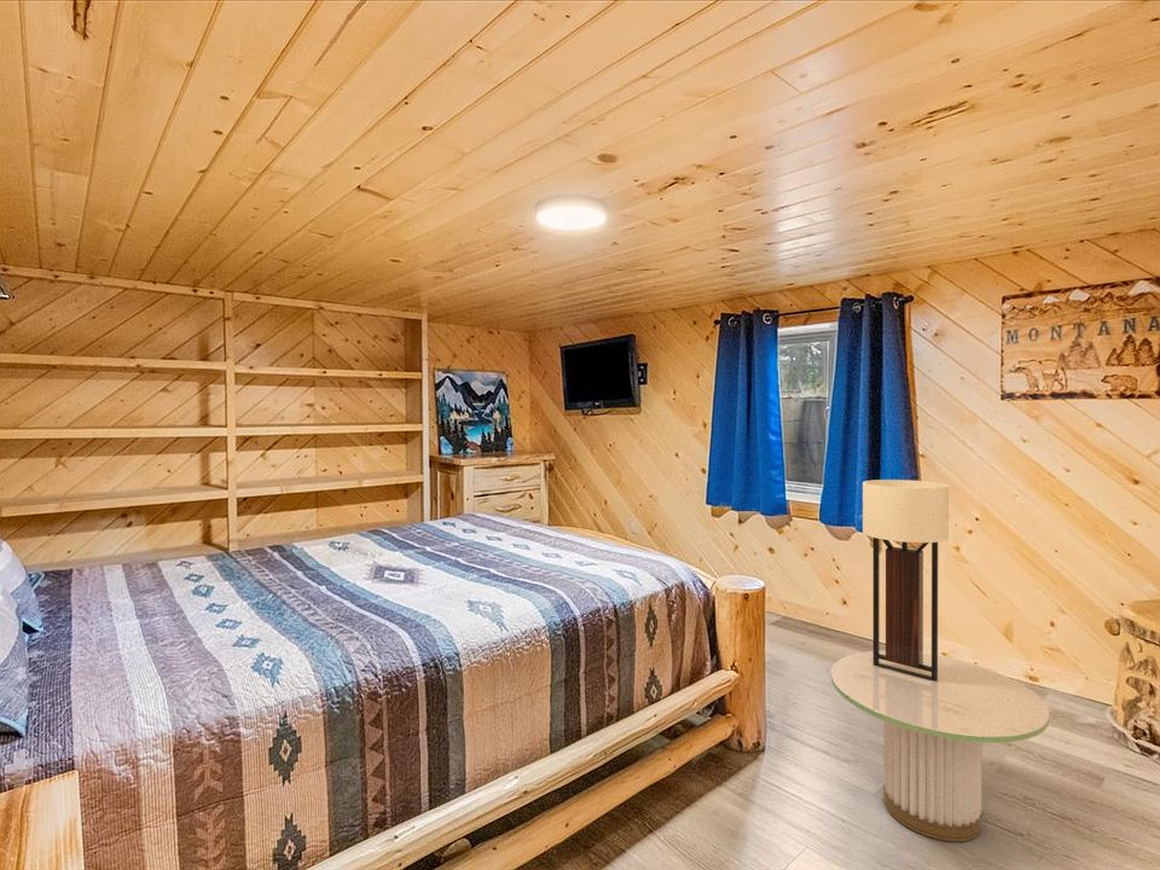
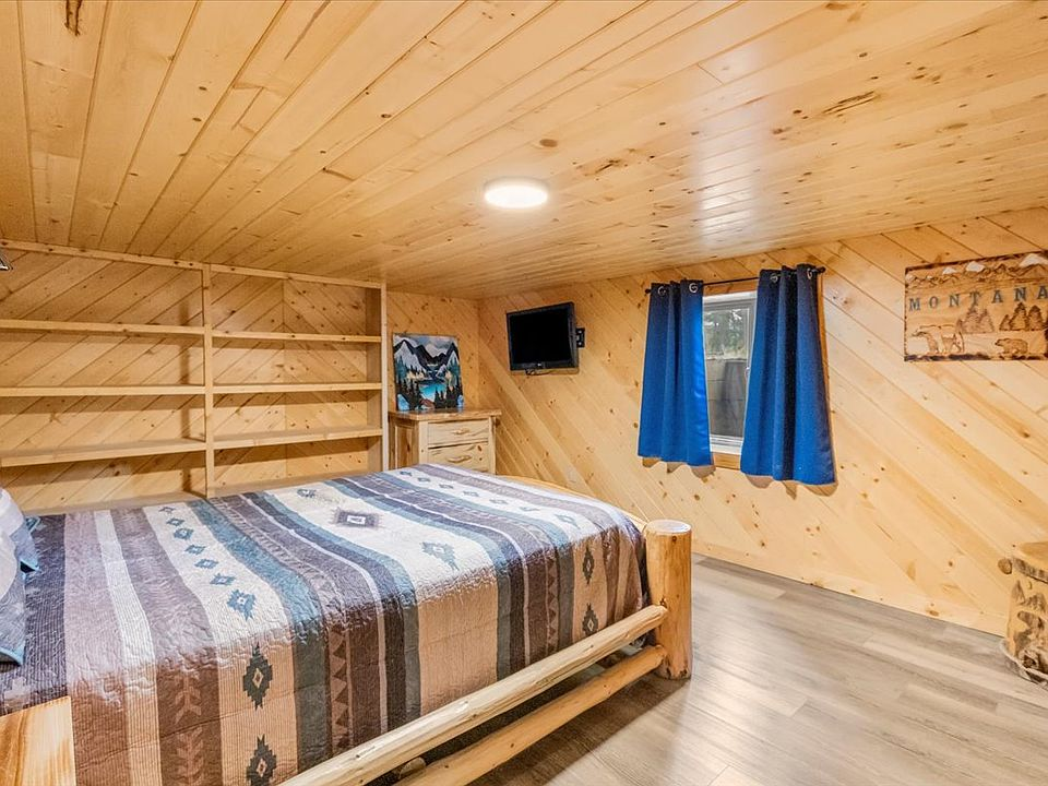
- wall sconce (904, 578)
- side table (930, 749)
